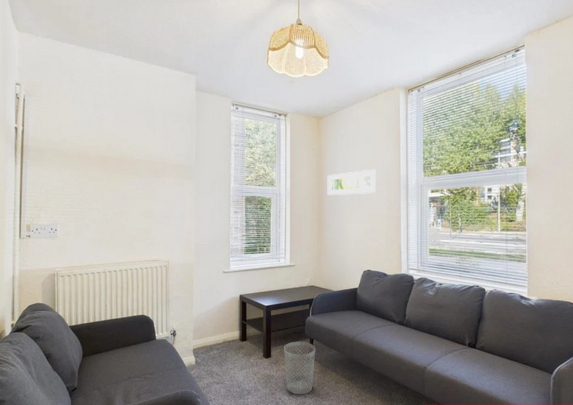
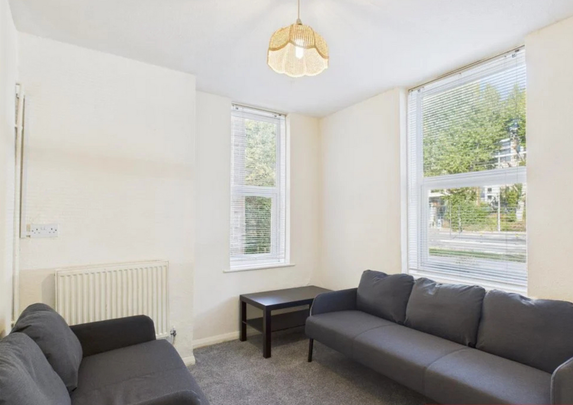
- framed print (349, 183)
- wastebasket (299, 367)
